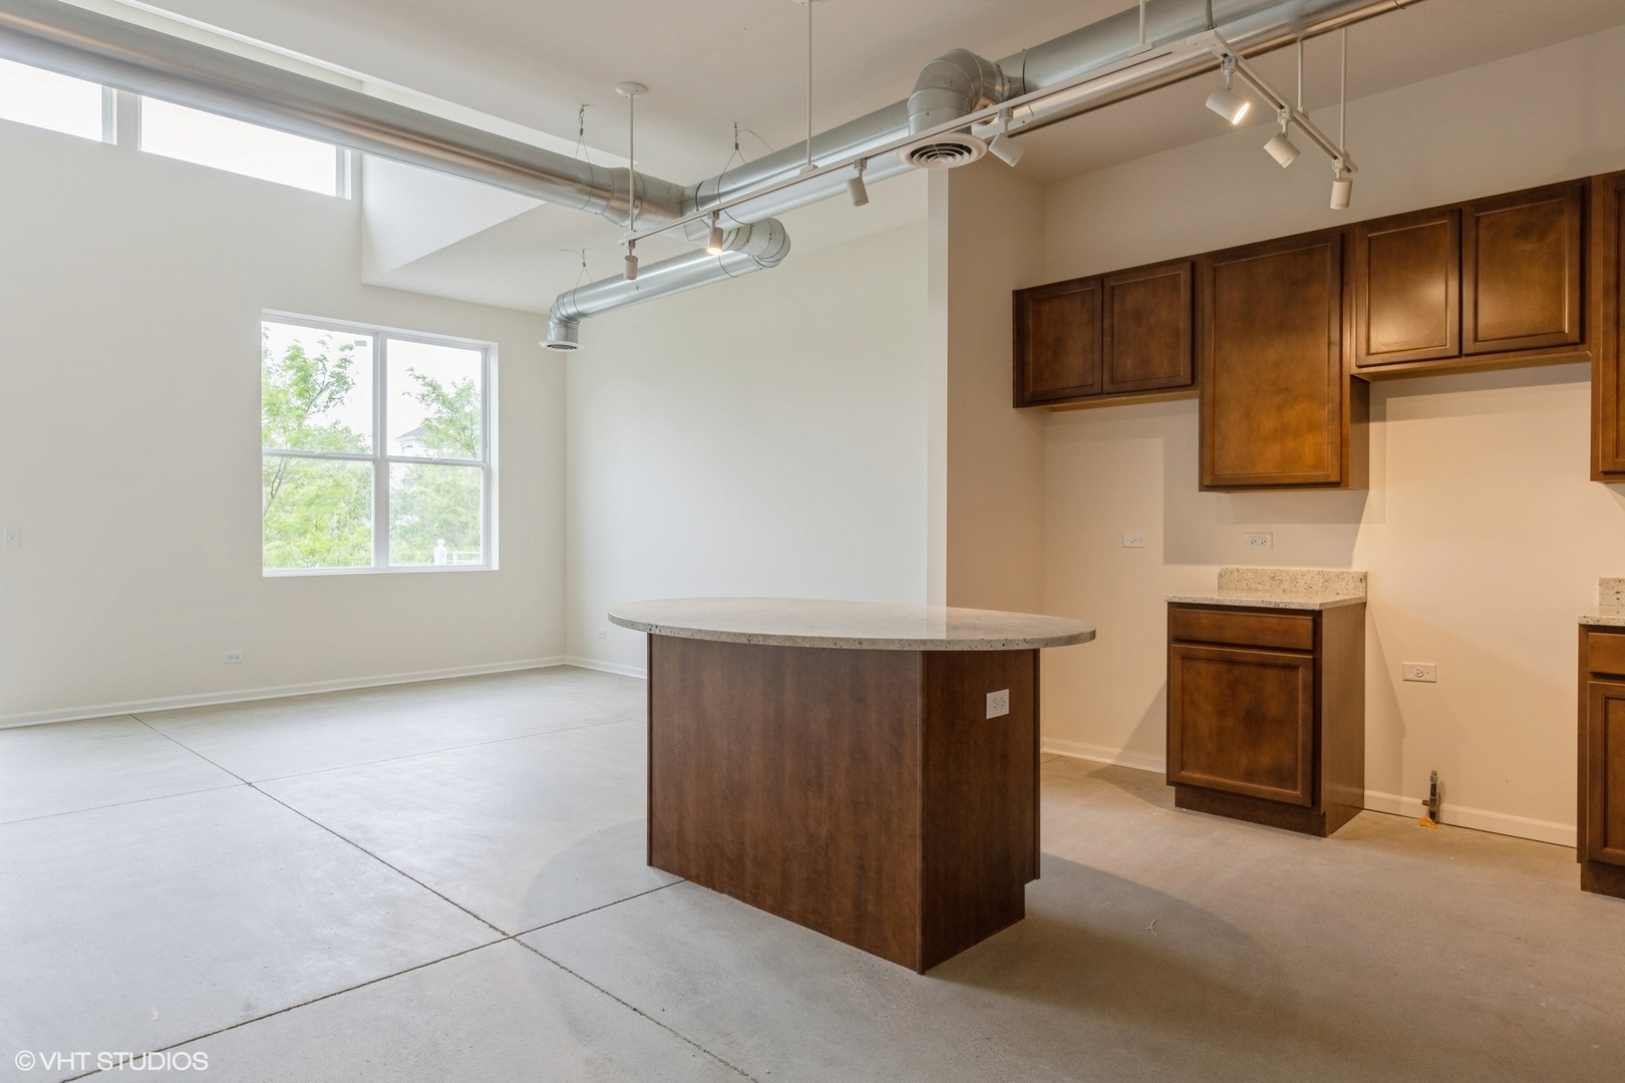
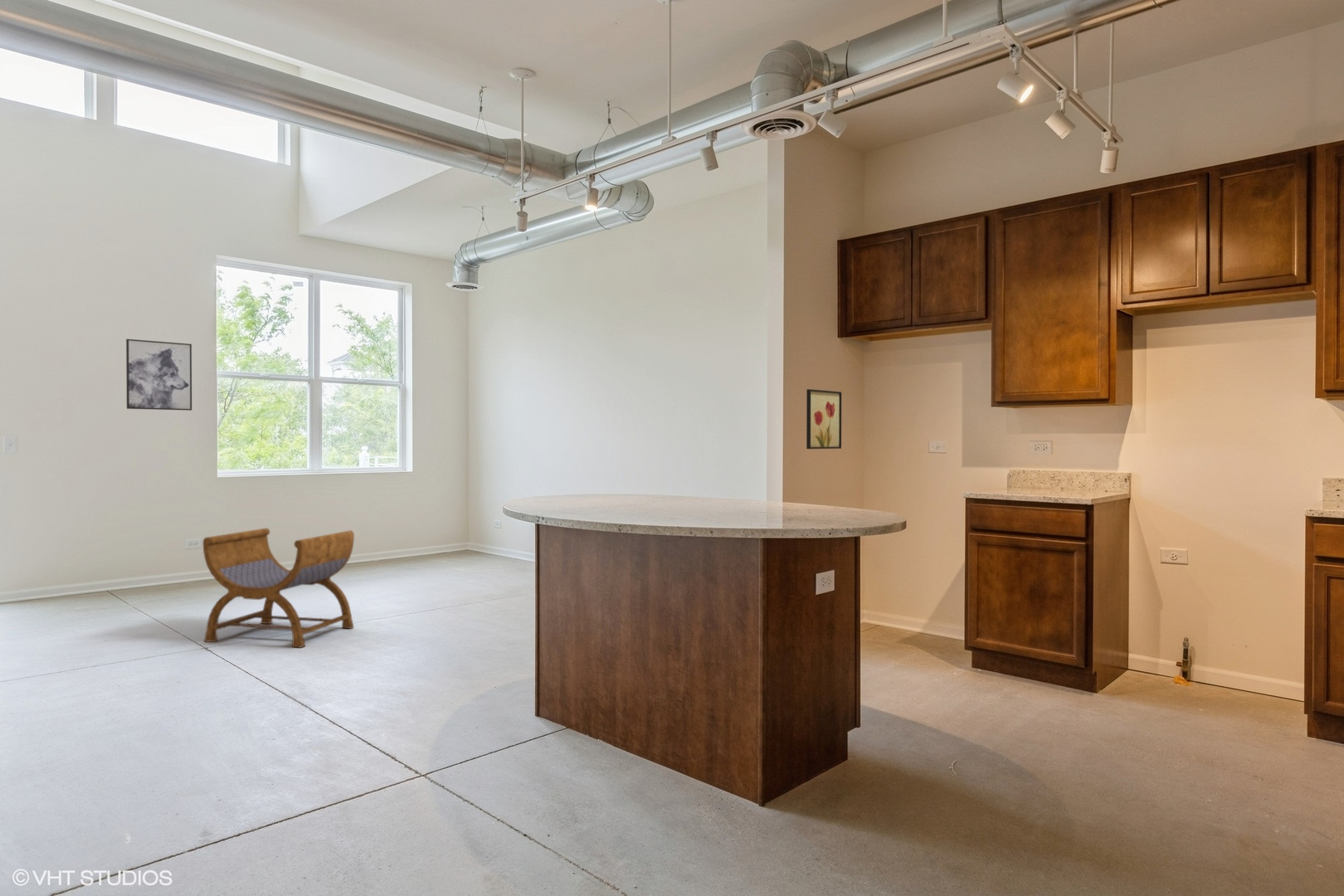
+ wall art (159, 375)
+ wall art (823, 419)
+ stool (281, 583)
